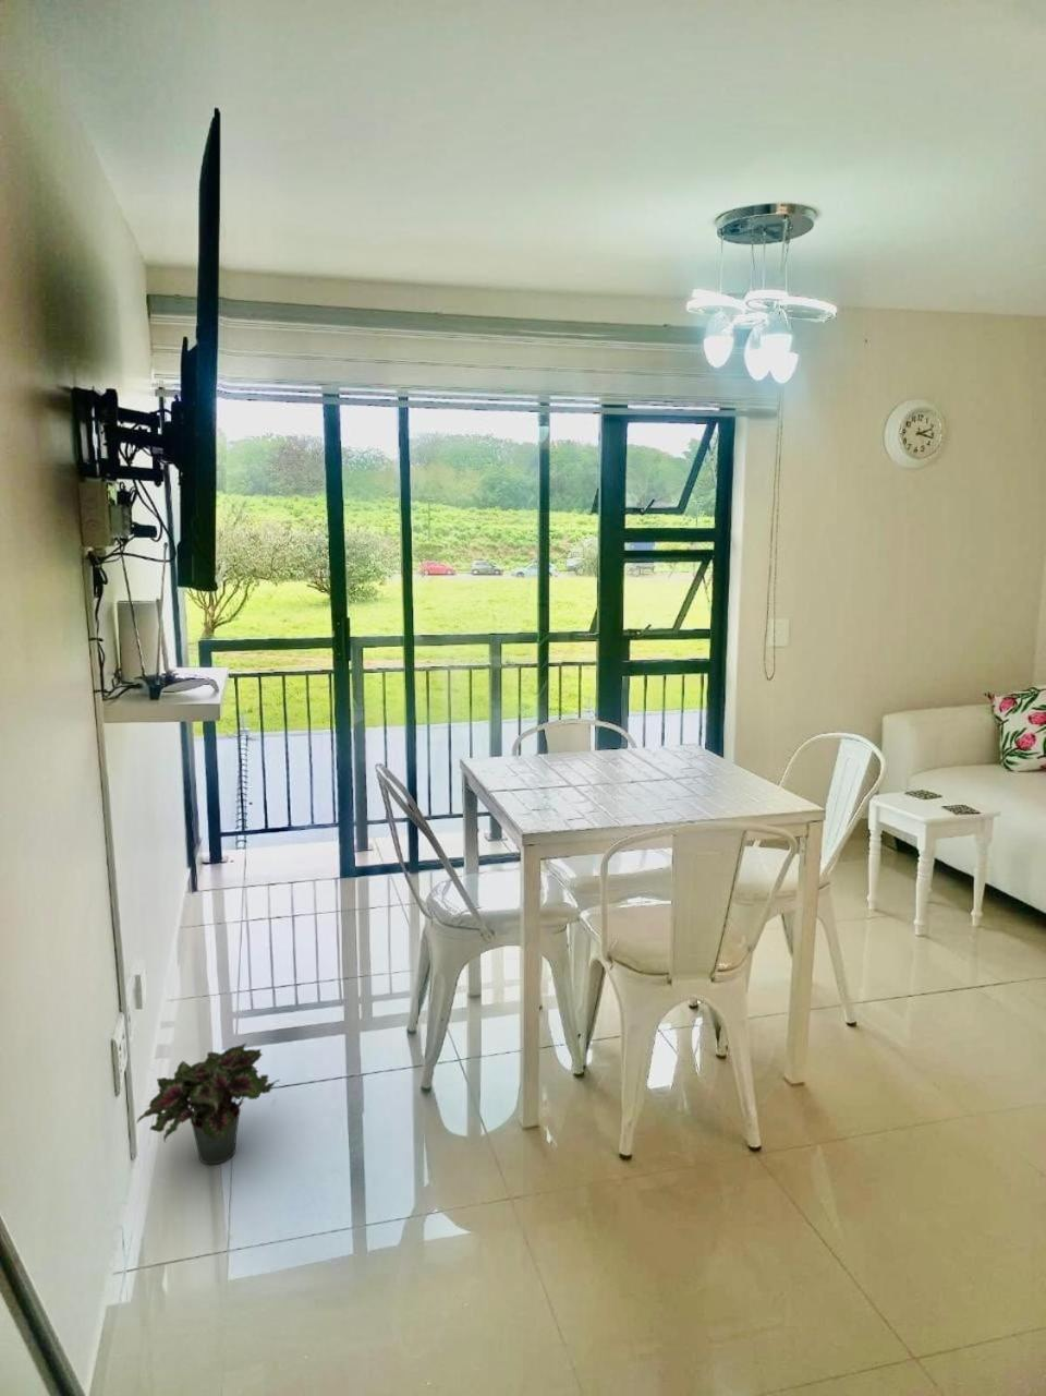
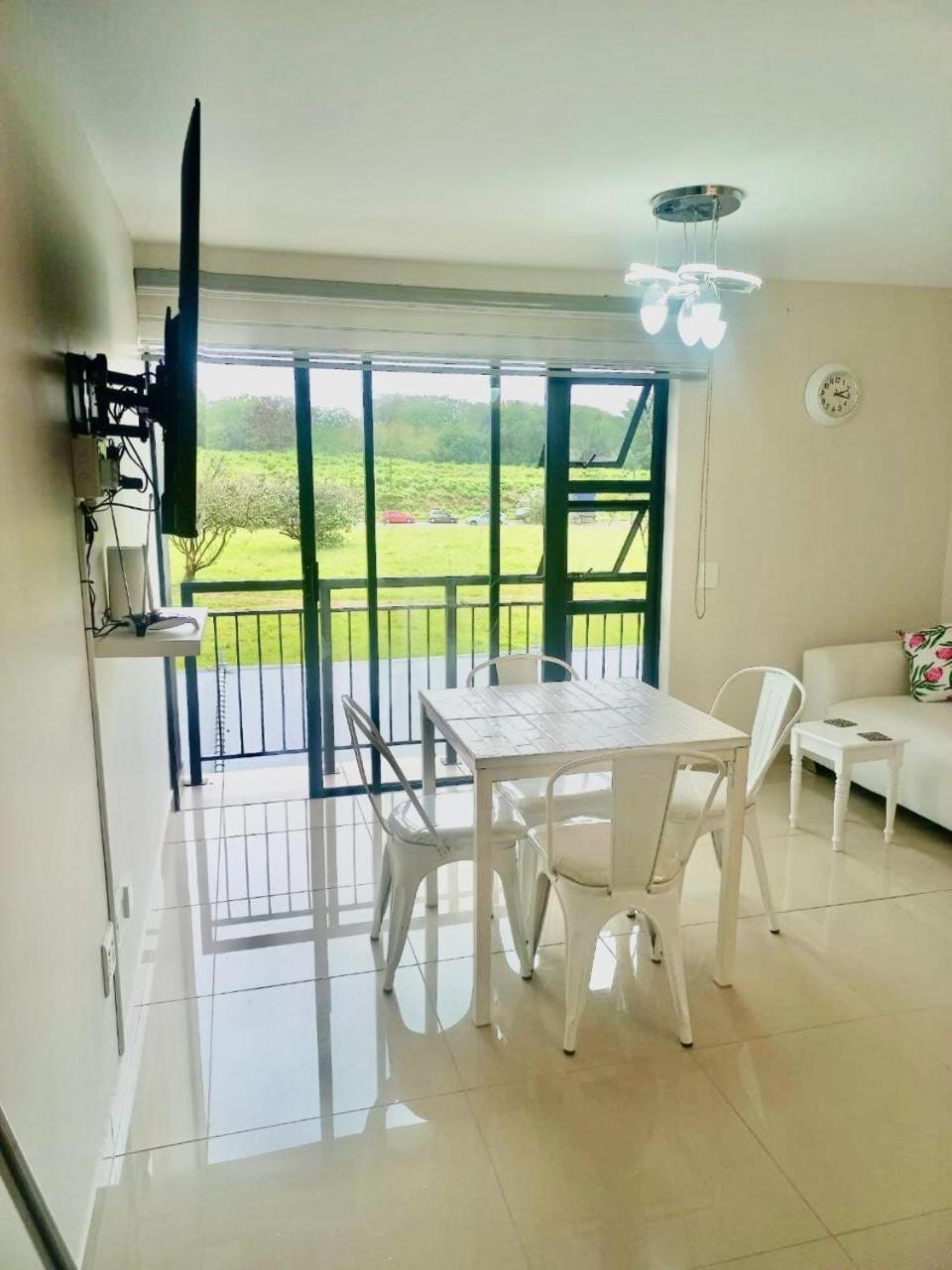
- potted plant (212, 1110)
